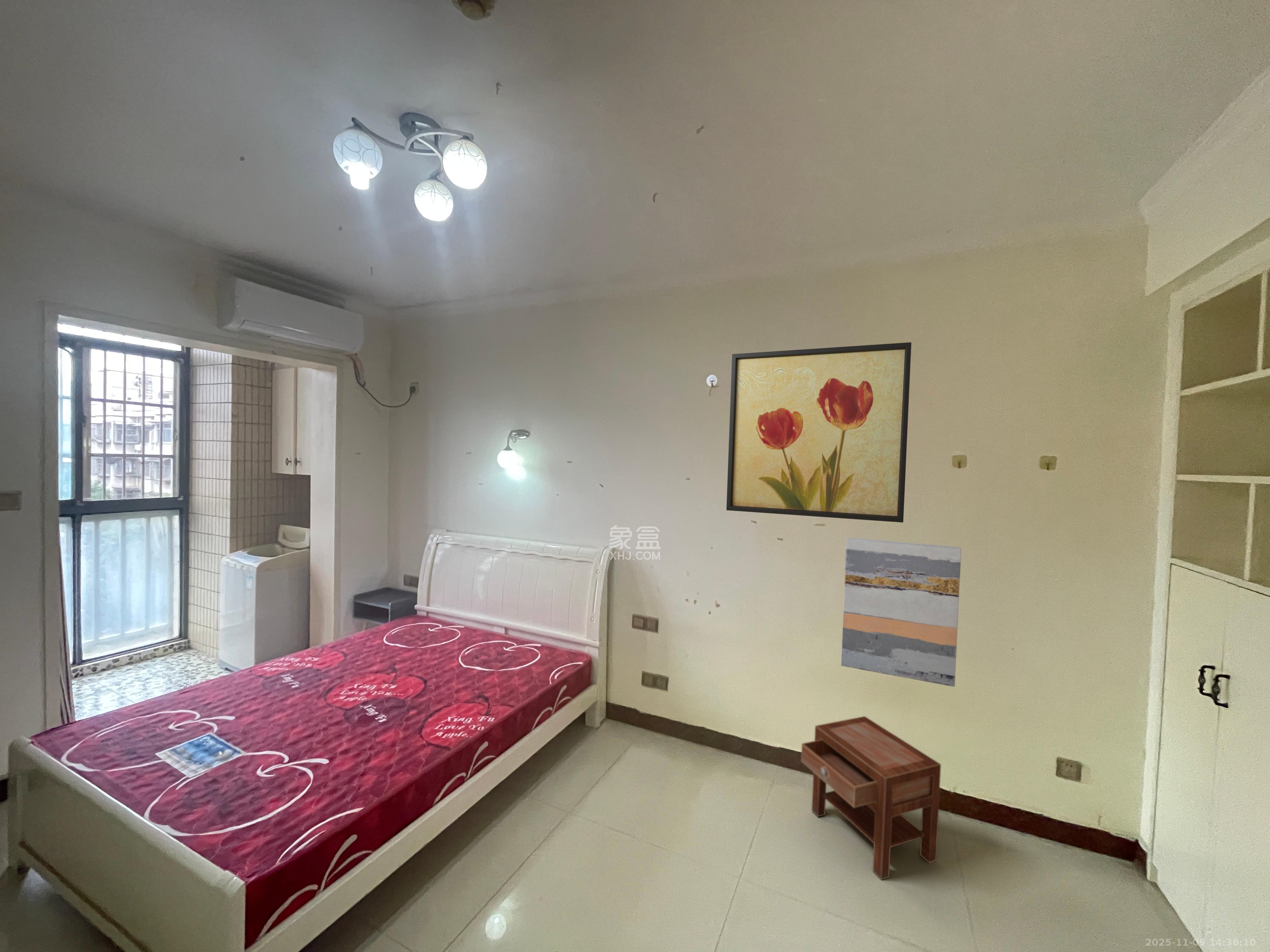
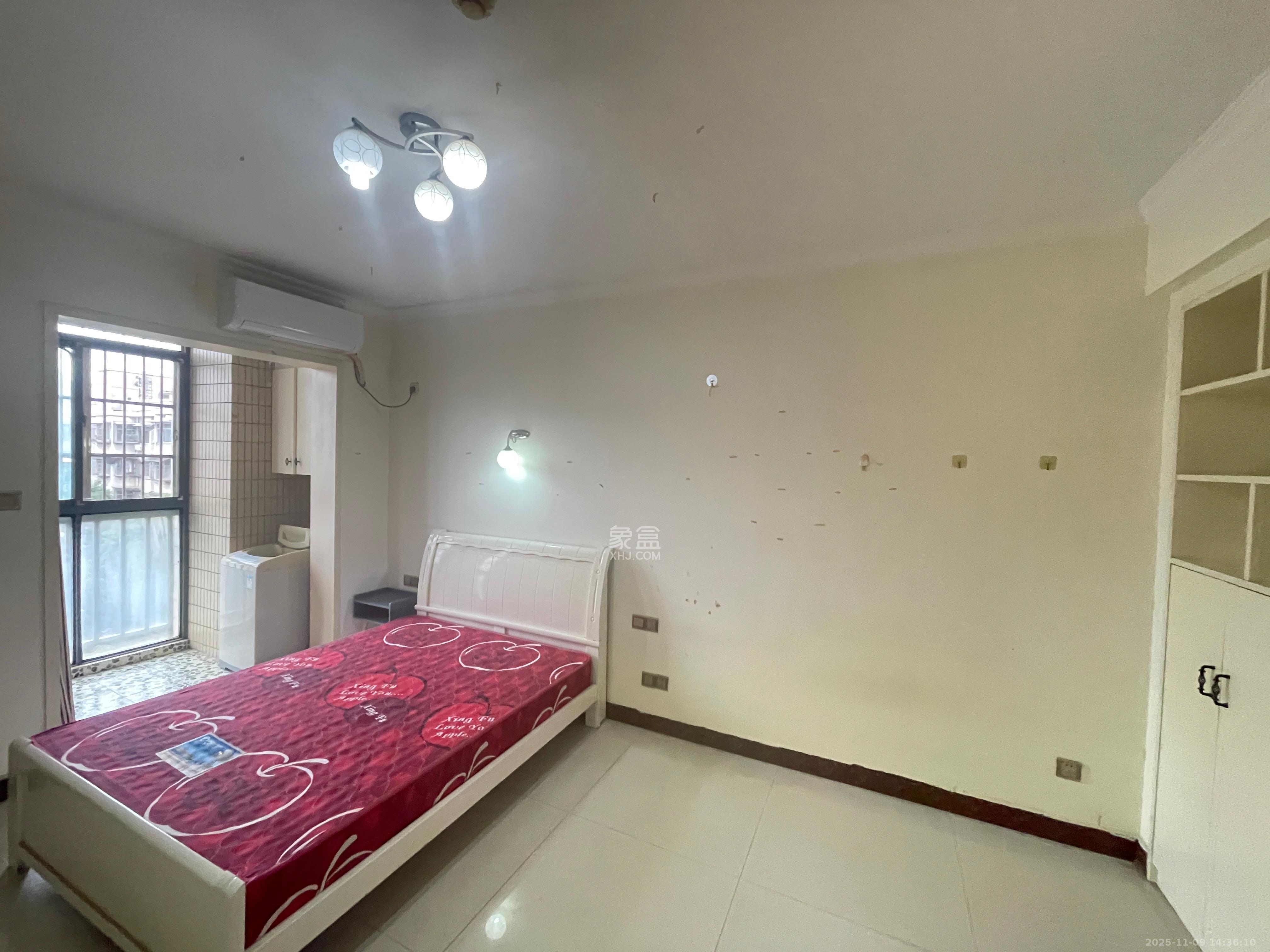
- nightstand (861, 792)
- wall art (812, 433)
- wall art (898, 609)
